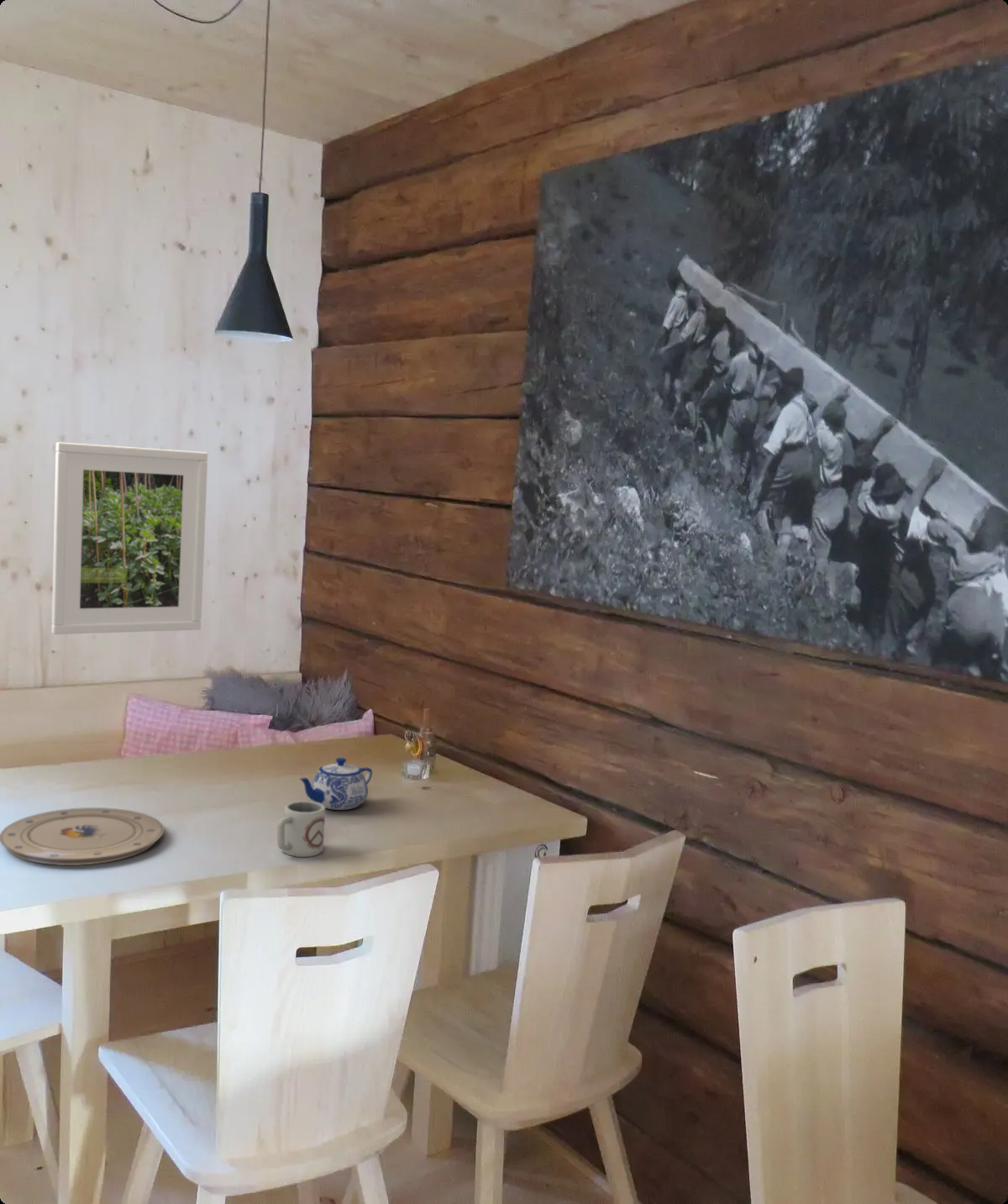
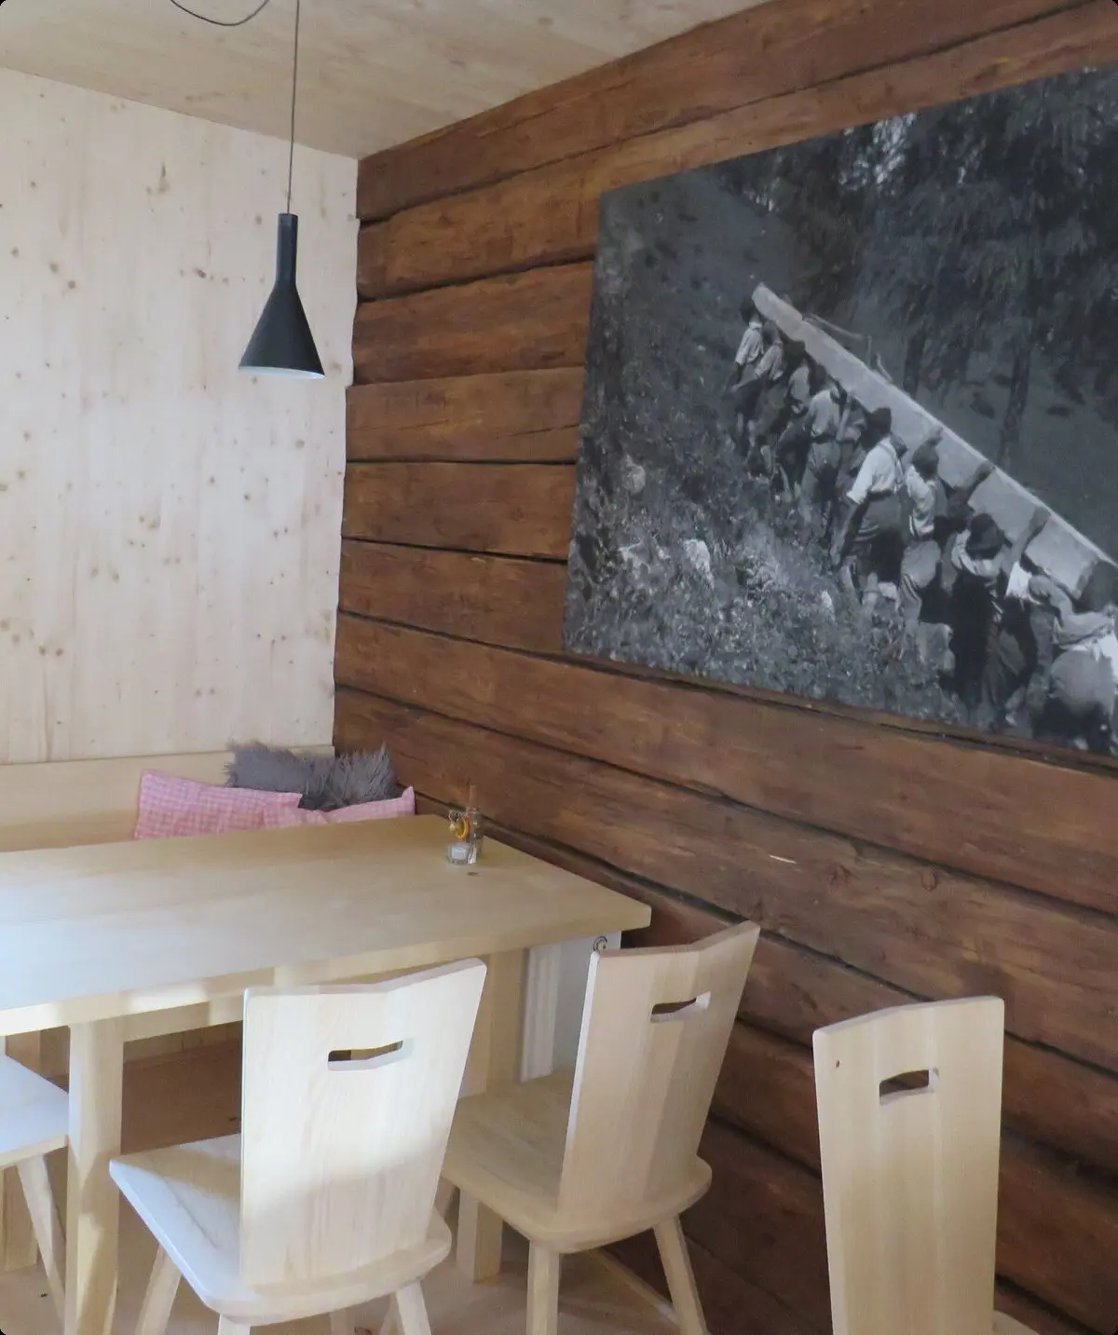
- cup (298, 830)
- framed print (131, 540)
- plate (83, 835)
- teapot (336, 782)
